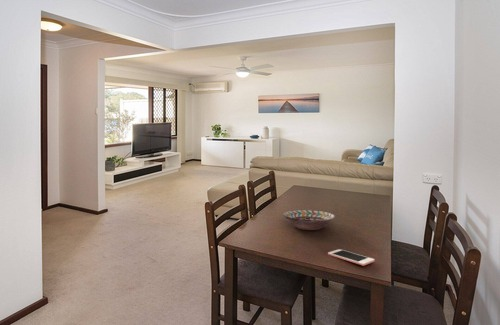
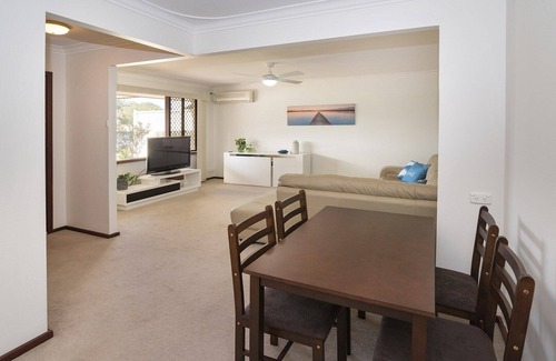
- decorative bowl (308, 220)
- cell phone (350, 256)
